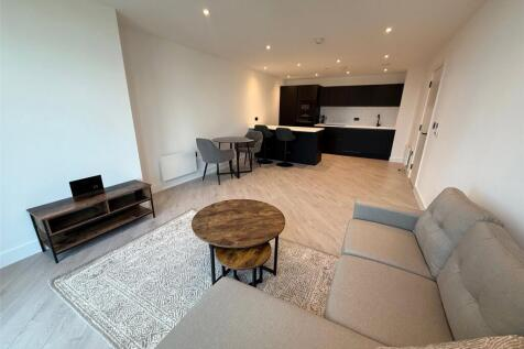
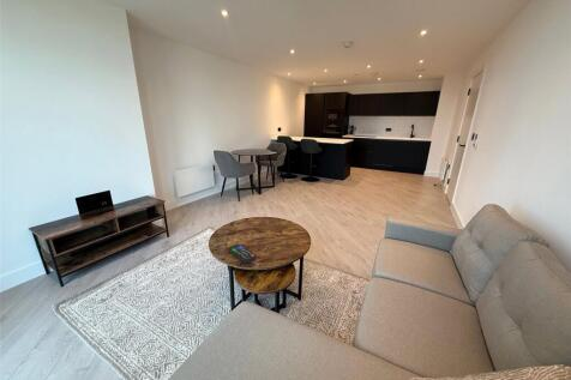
+ remote control (241, 252)
